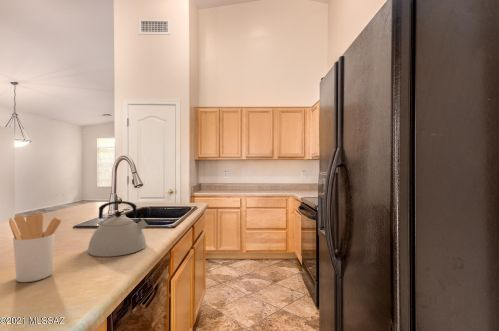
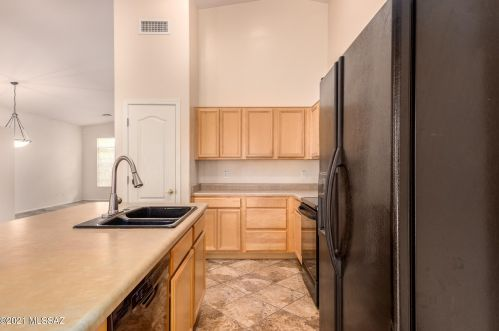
- kettle (119, 224)
- utensil holder (32, 244)
